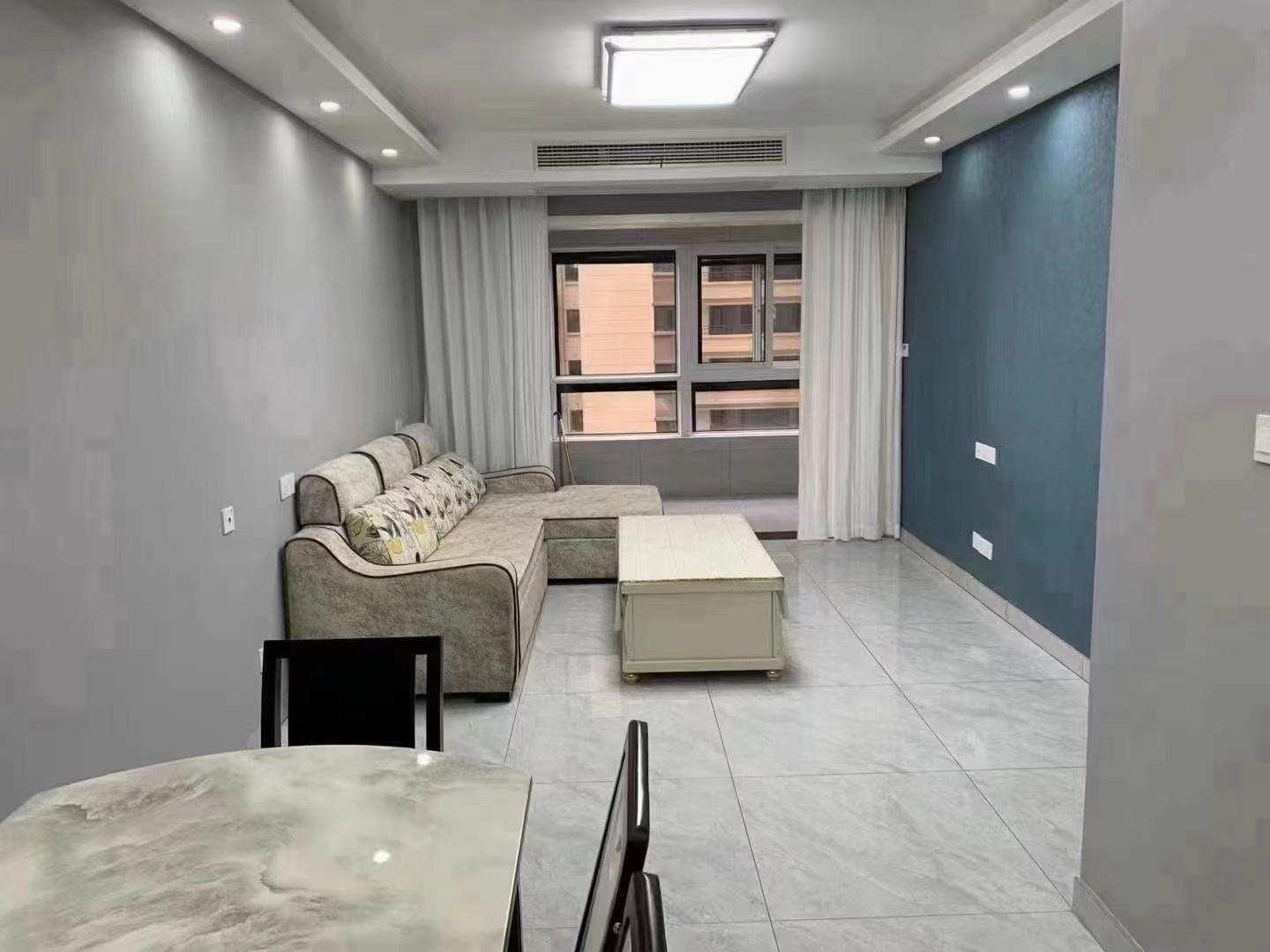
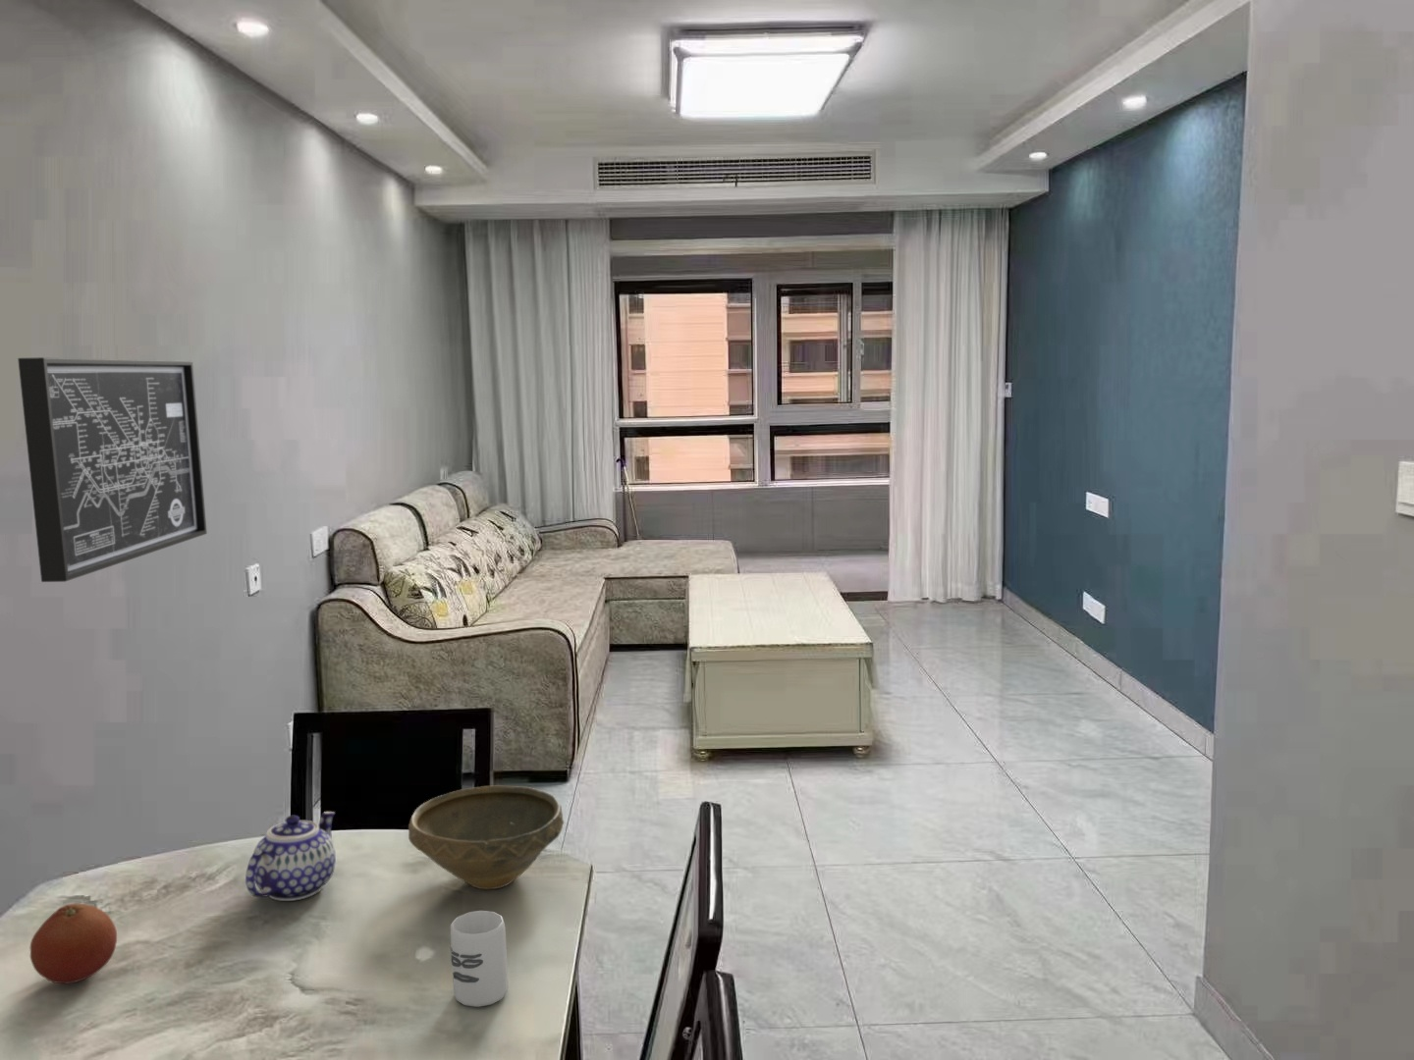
+ bowl (487, 845)
+ wall art (126, 459)
+ fruit (73, 941)
+ teapot (293, 853)
+ cup (479, 958)
